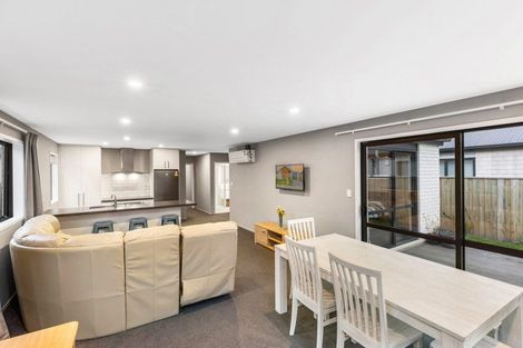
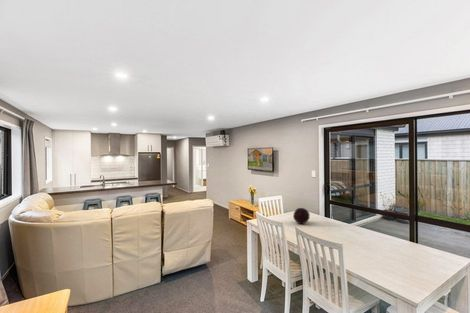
+ decorative orb (301, 215)
